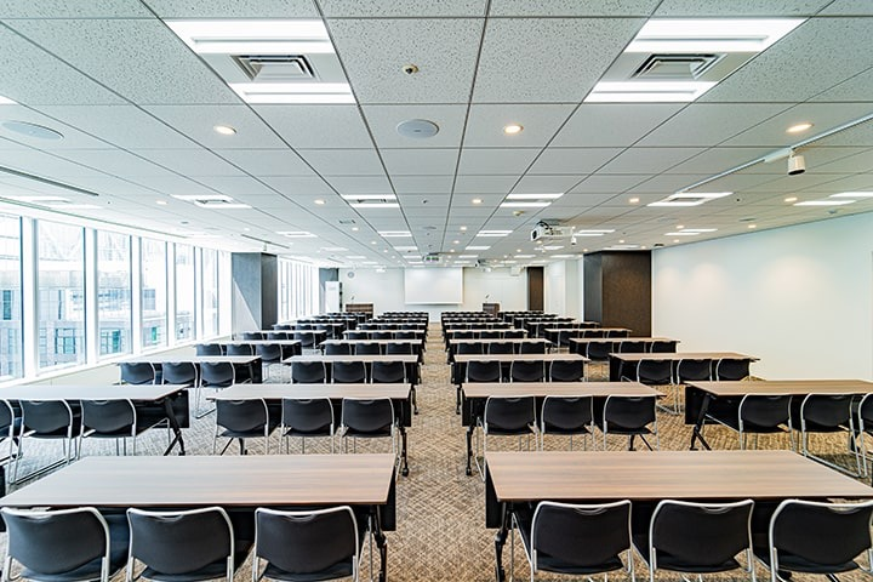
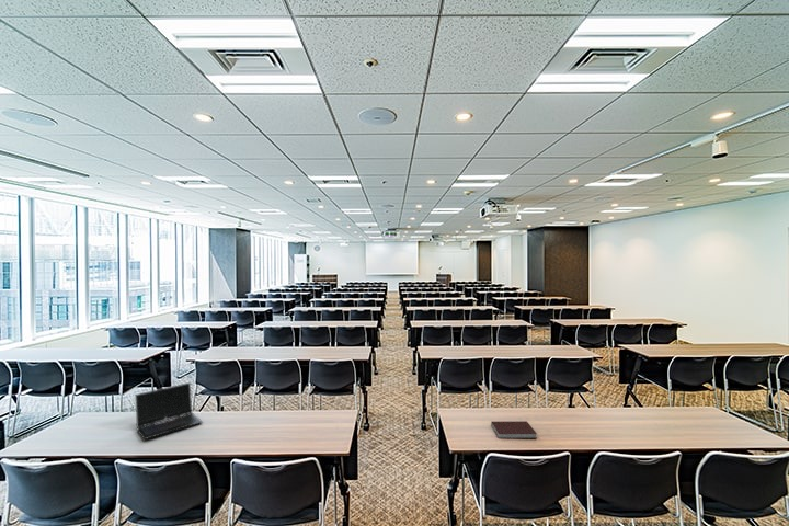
+ notebook (513, 428)
+ laptop computer (169, 409)
